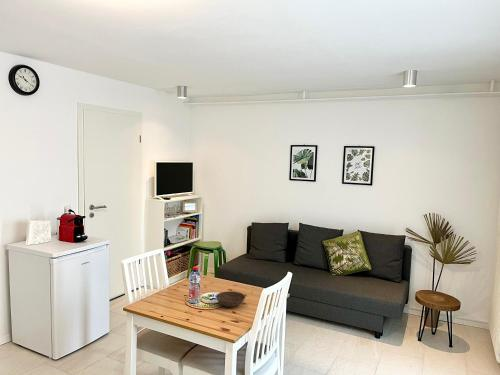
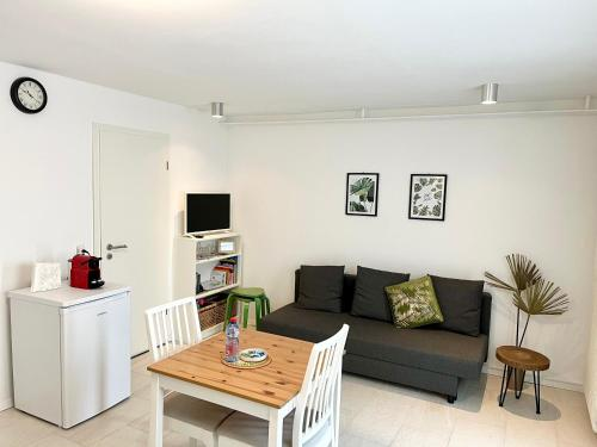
- bowl (230, 300)
